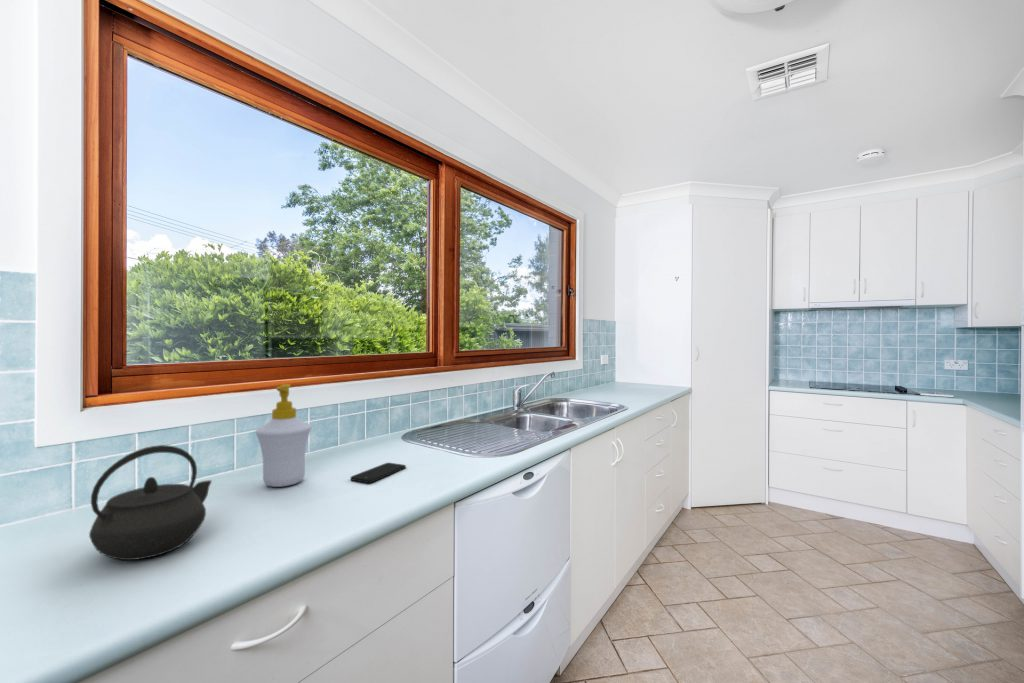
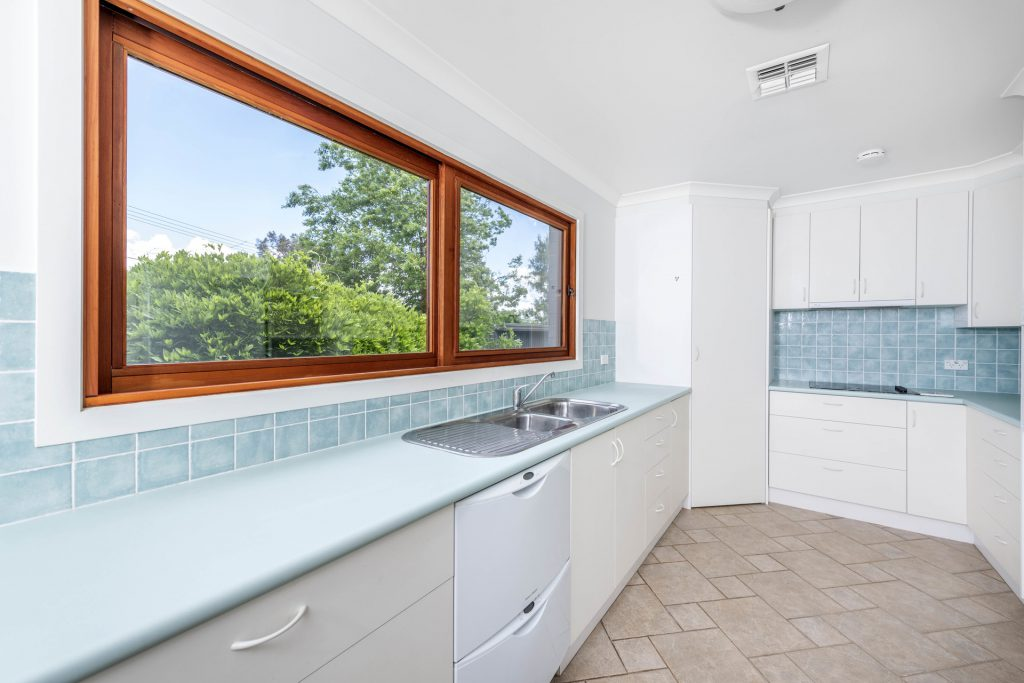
- soap bottle (284, 433)
- smartphone (379, 472)
- kettle (158, 495)
